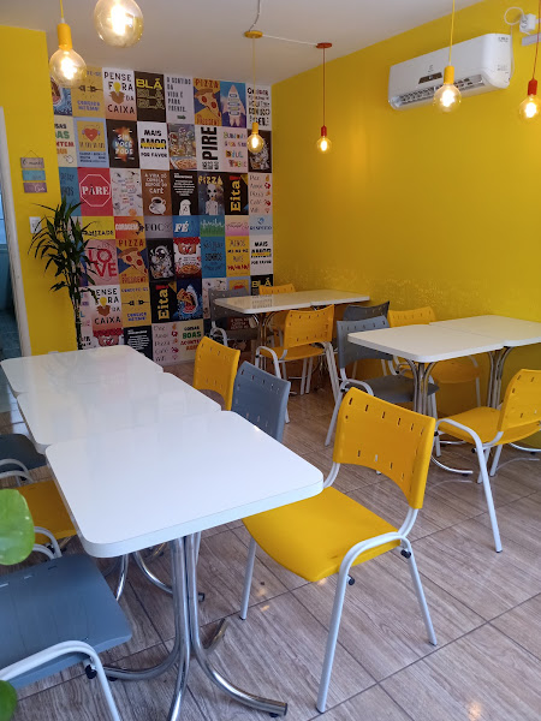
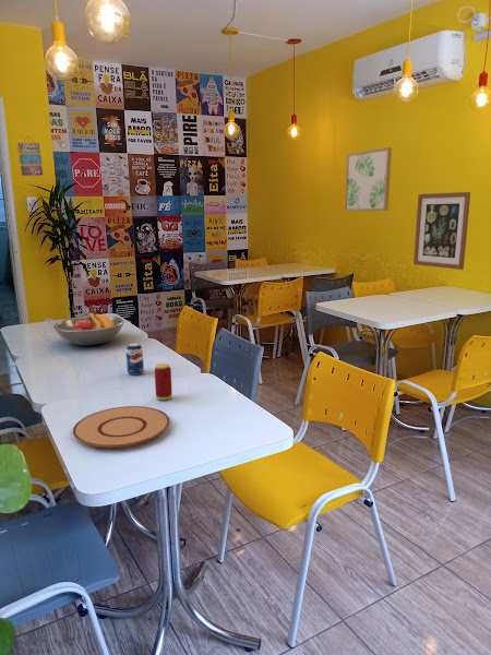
+ wall art (440, 230)
+ beverage can (134, 358)
+ beverage can (163, 381)
+ plate (122, 426)
+ fruit bowl (89, 329)
+ wall art (367, 181)
